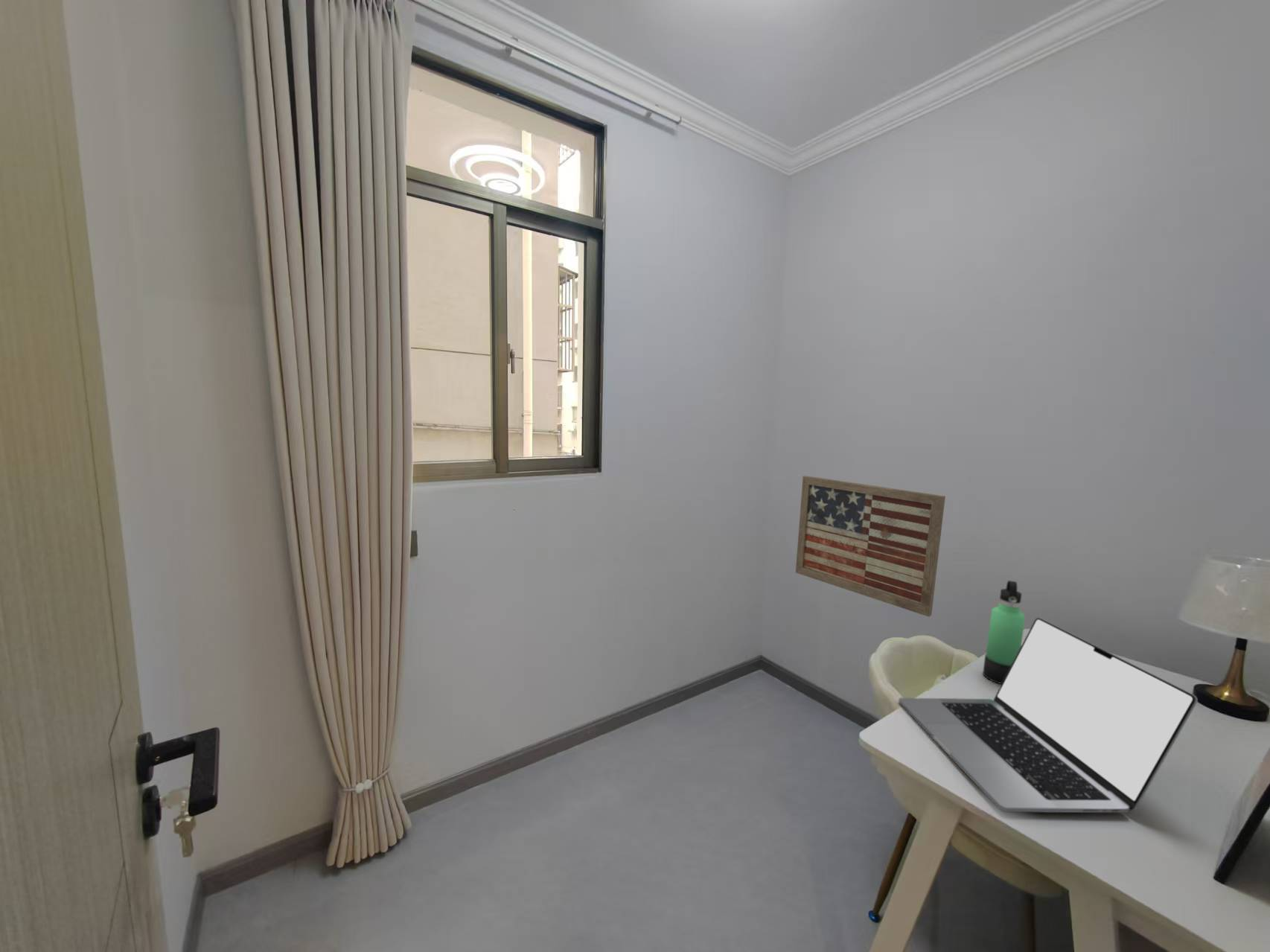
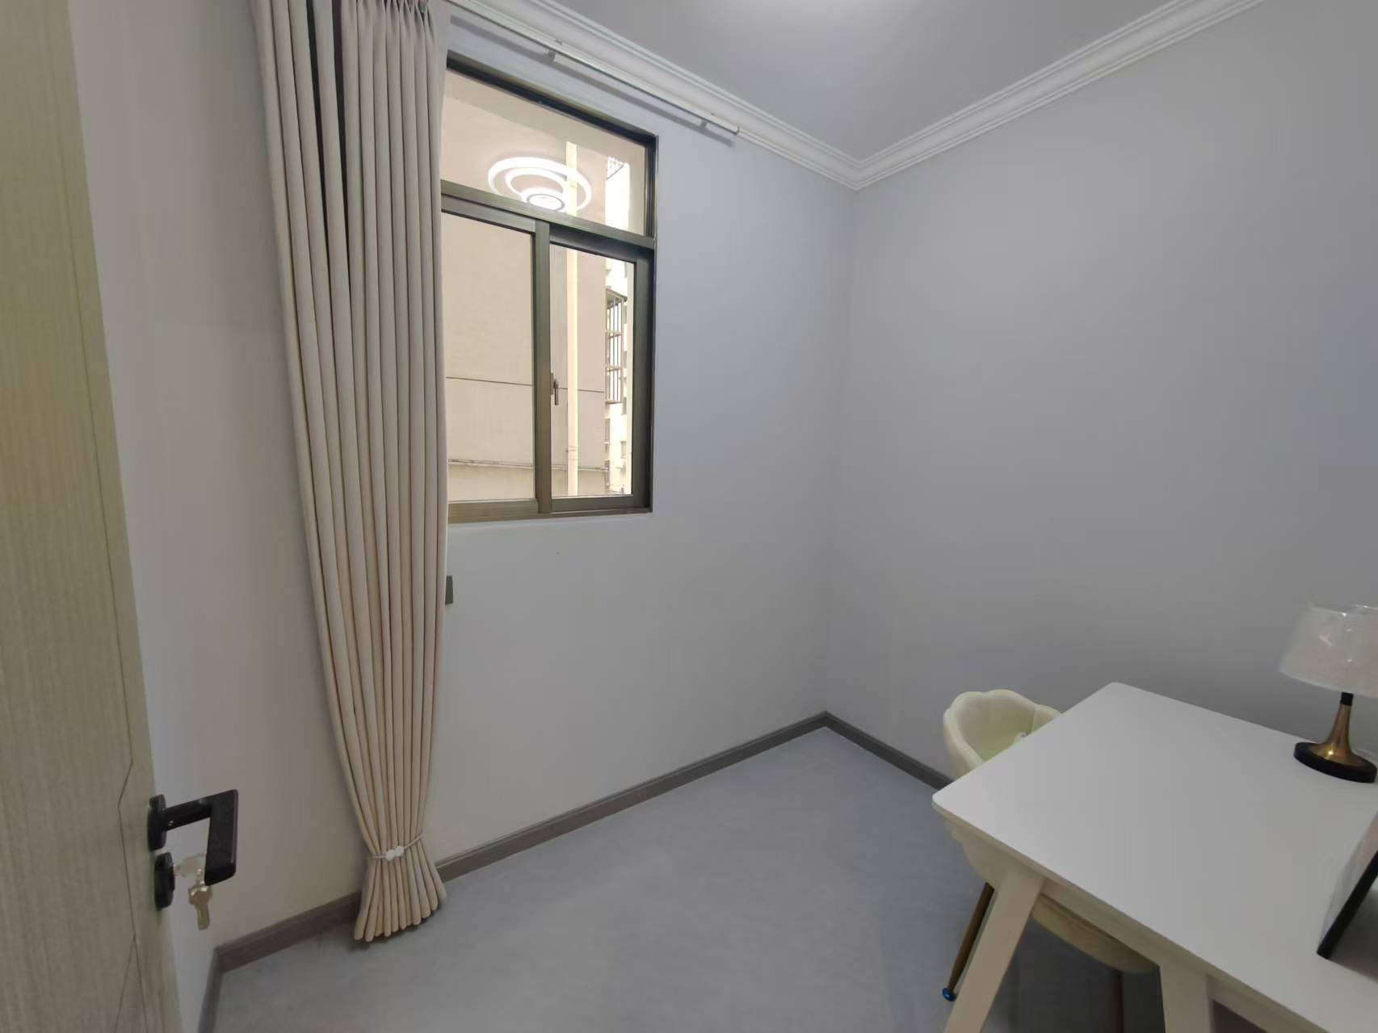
- wall art (861, 539)
- laptop (1022, 700)
- thermos bottle (1006, 630)
